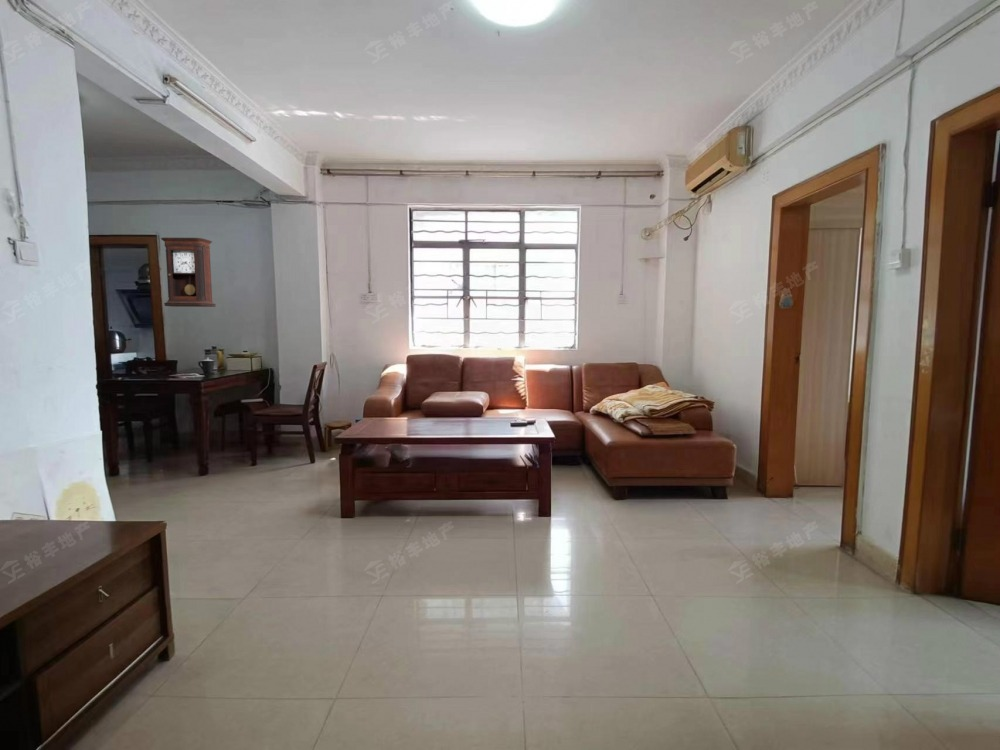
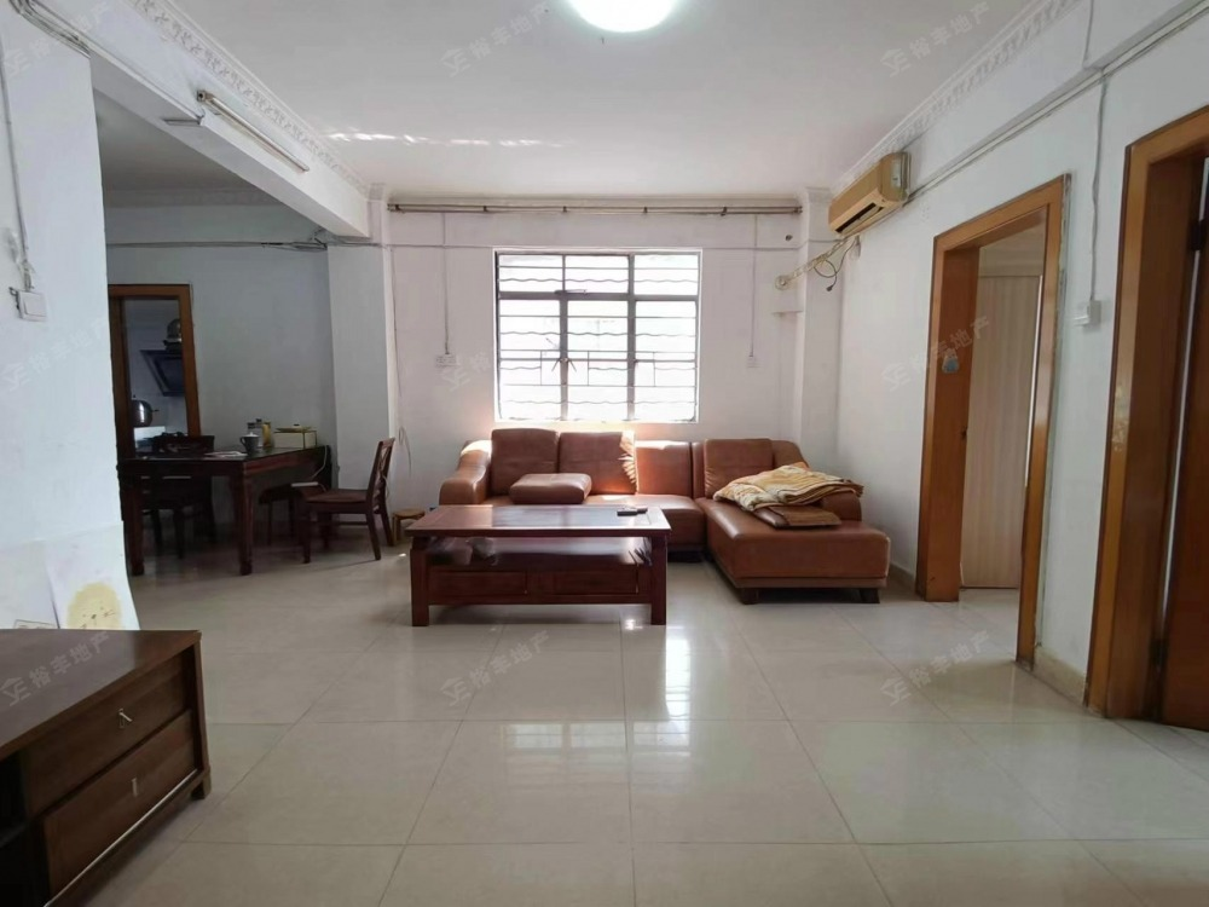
- pendulum clock (187, 272)
